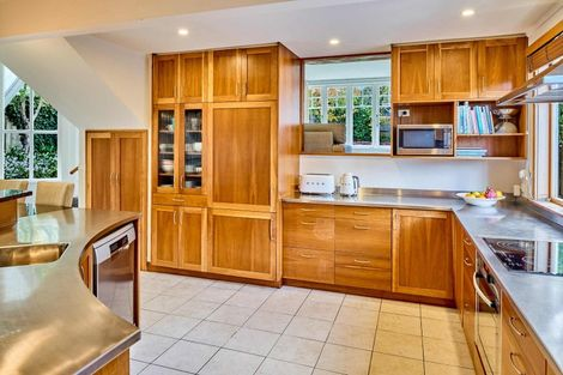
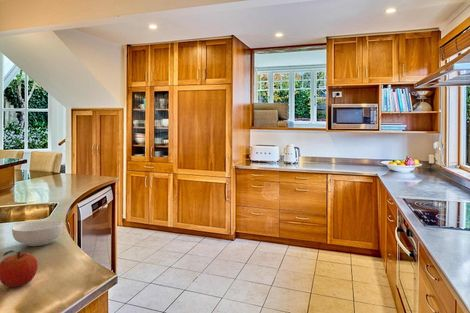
+ cereal bowl (38, 234)
+ fruit (18, 266)
